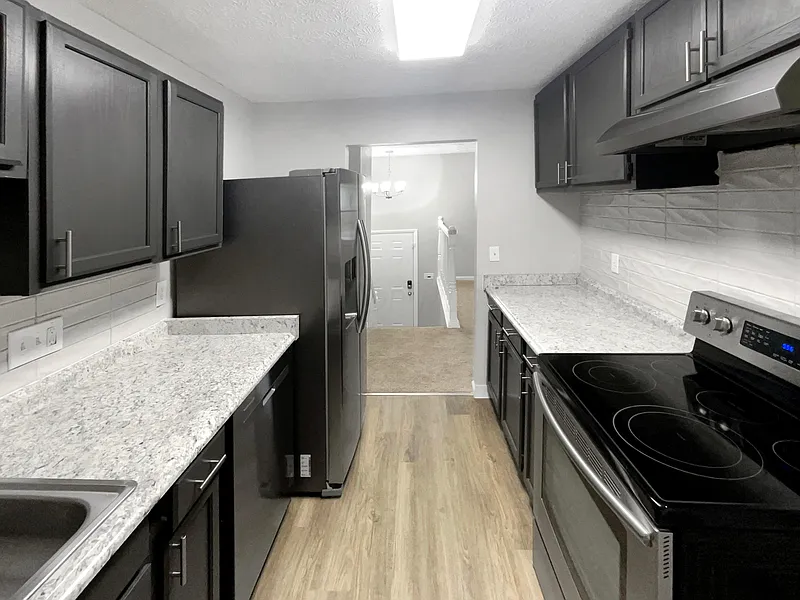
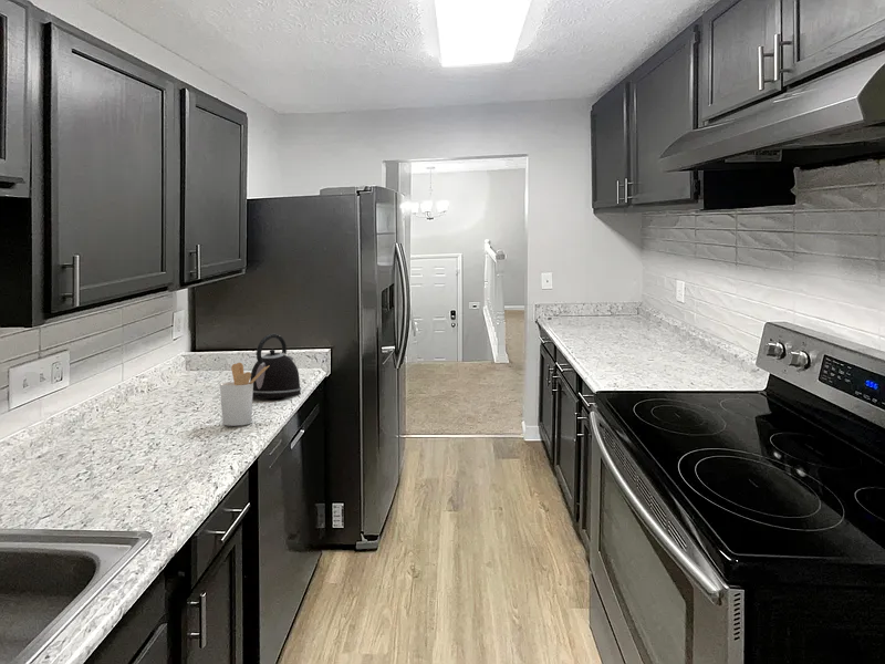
+ kettle (274, 364)
+ utensil holder (246, 393)
